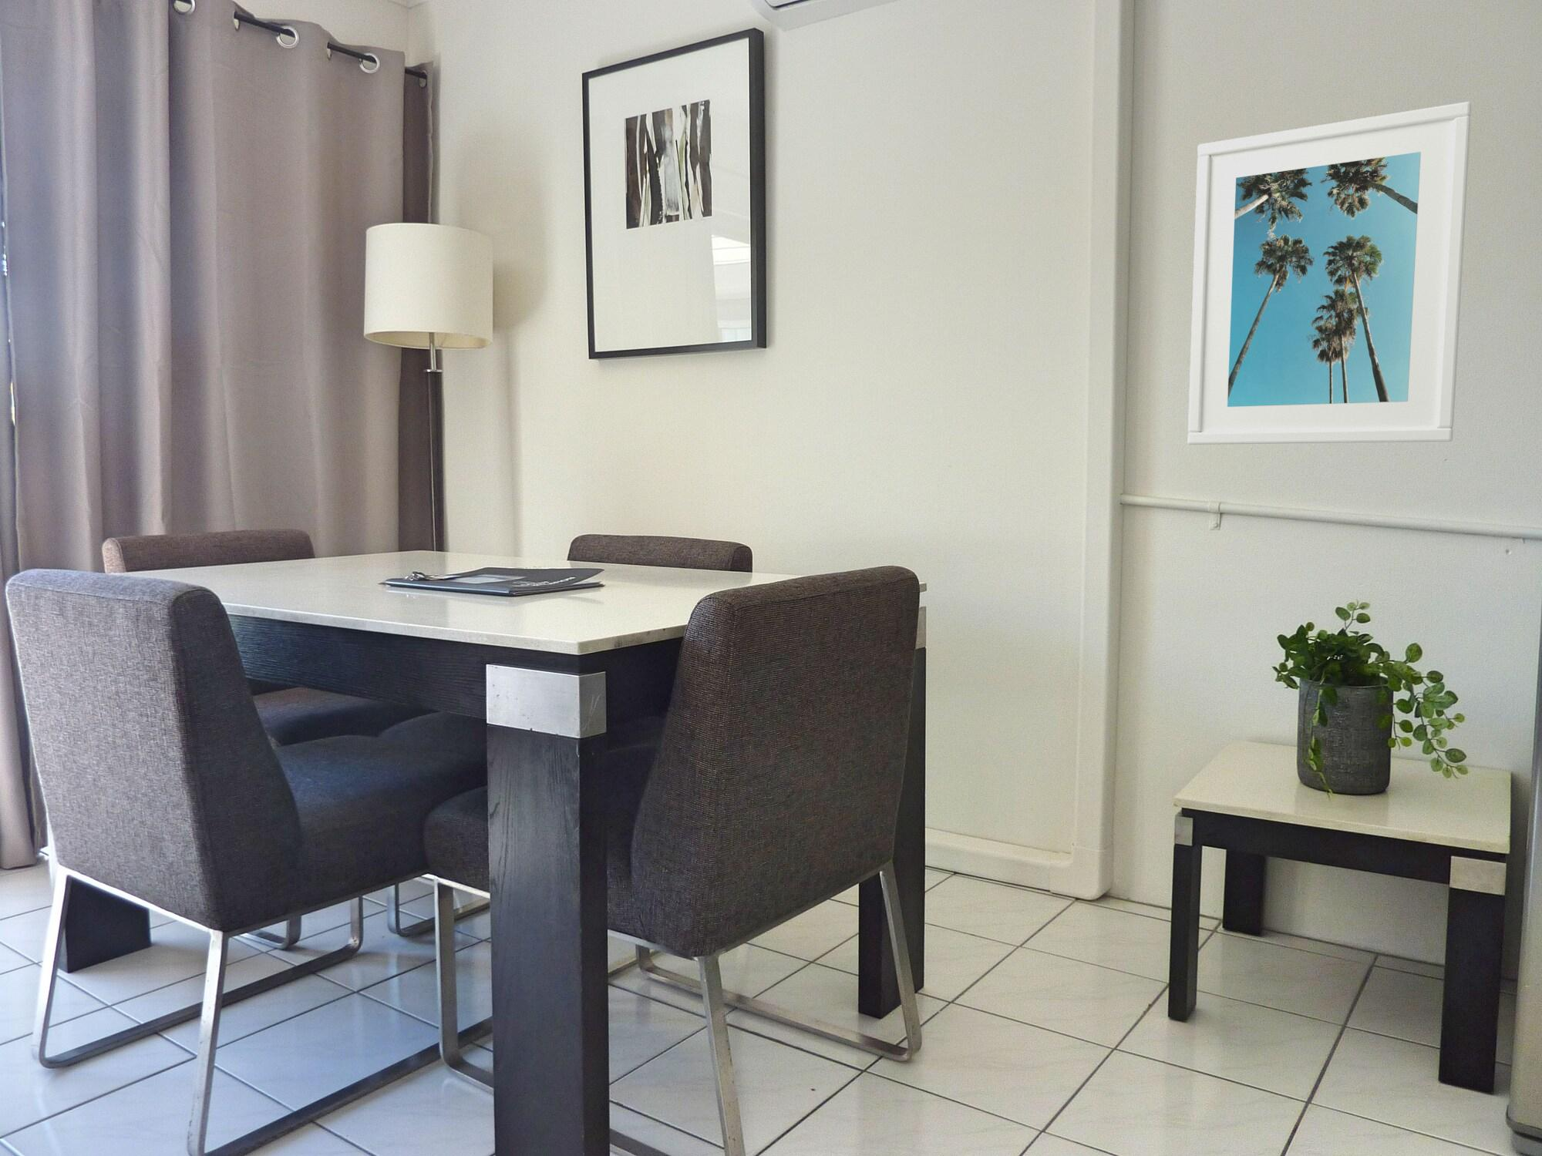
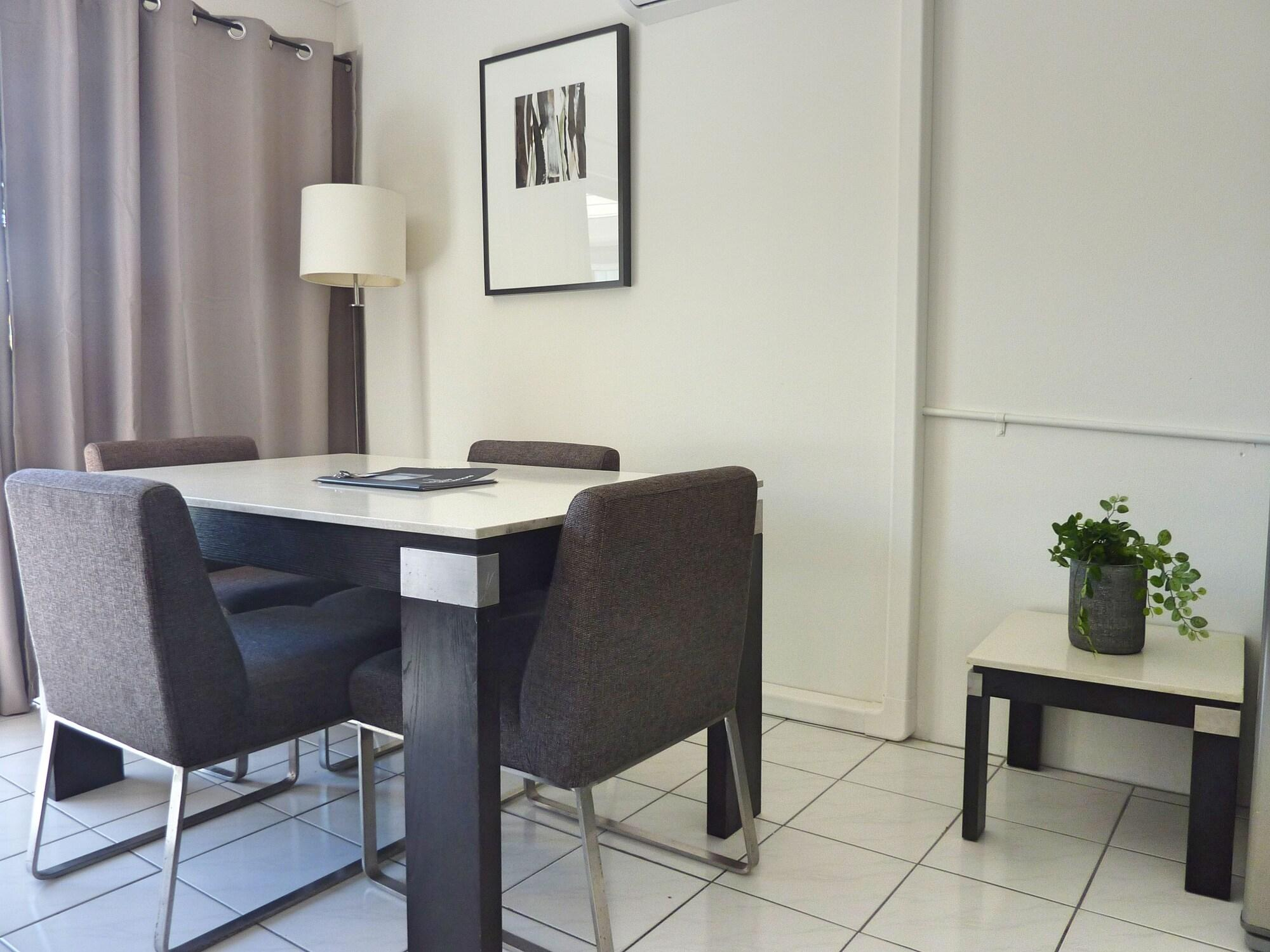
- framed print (1319, 285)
